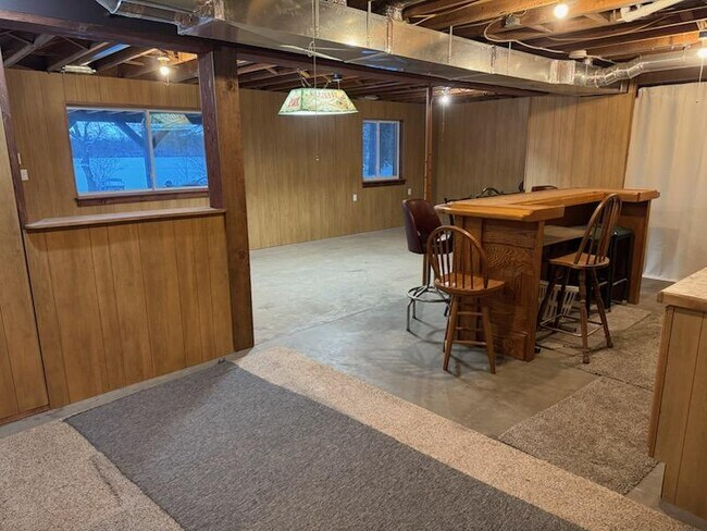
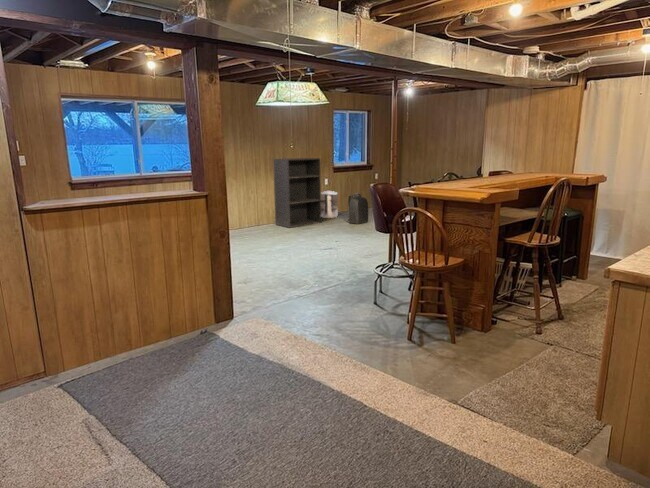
+ waste bin (328, 203)
+ backpack (356, 207)
+ bookshelf (297, 191)
